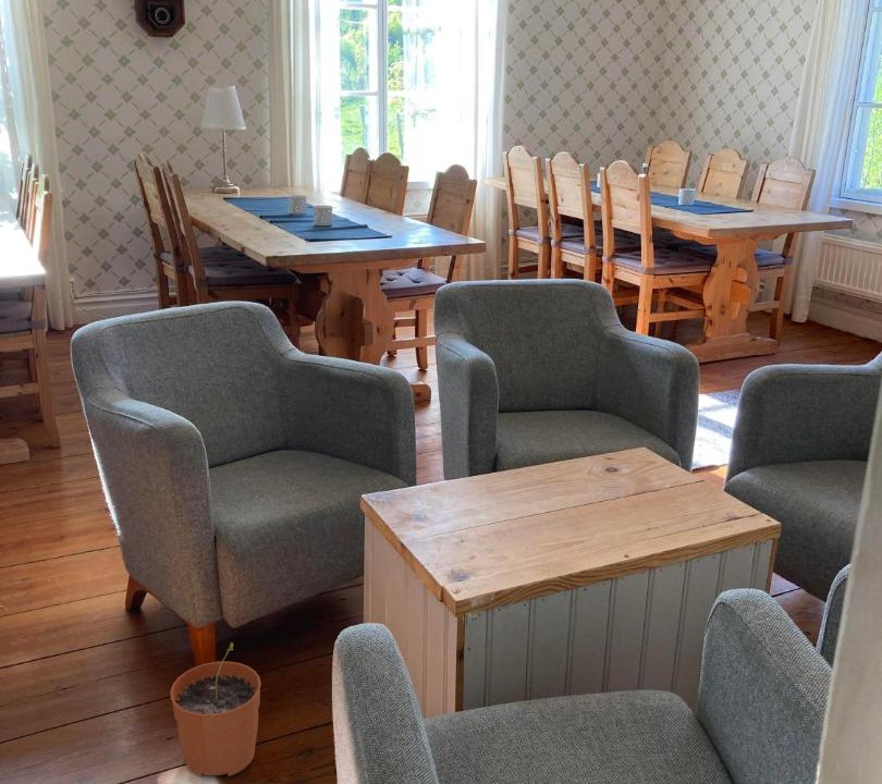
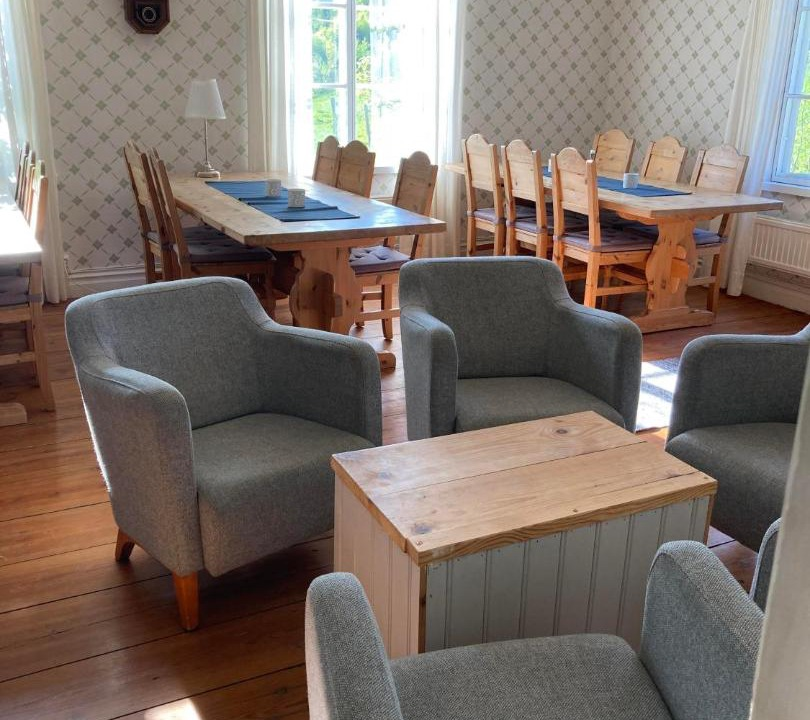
- plant pot (217, 703)
